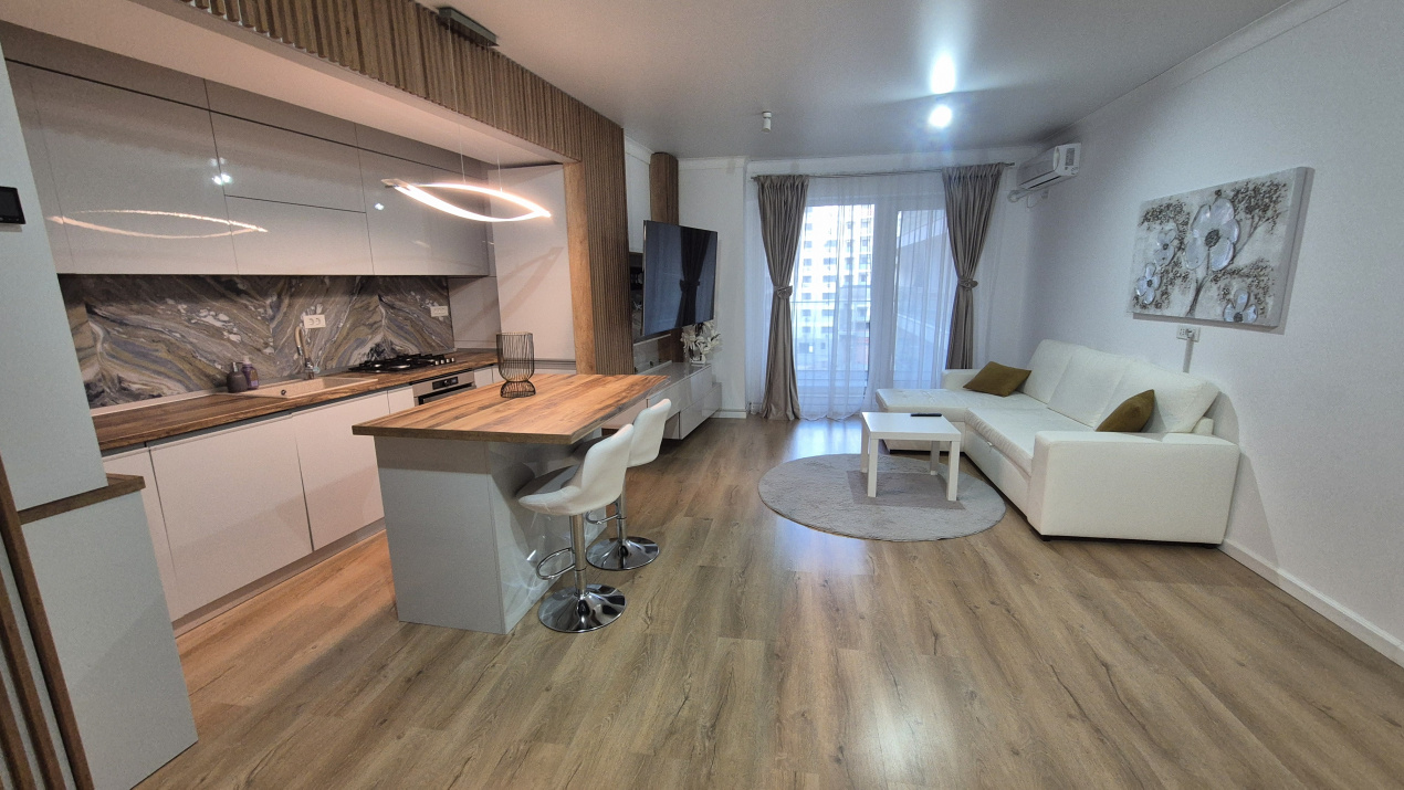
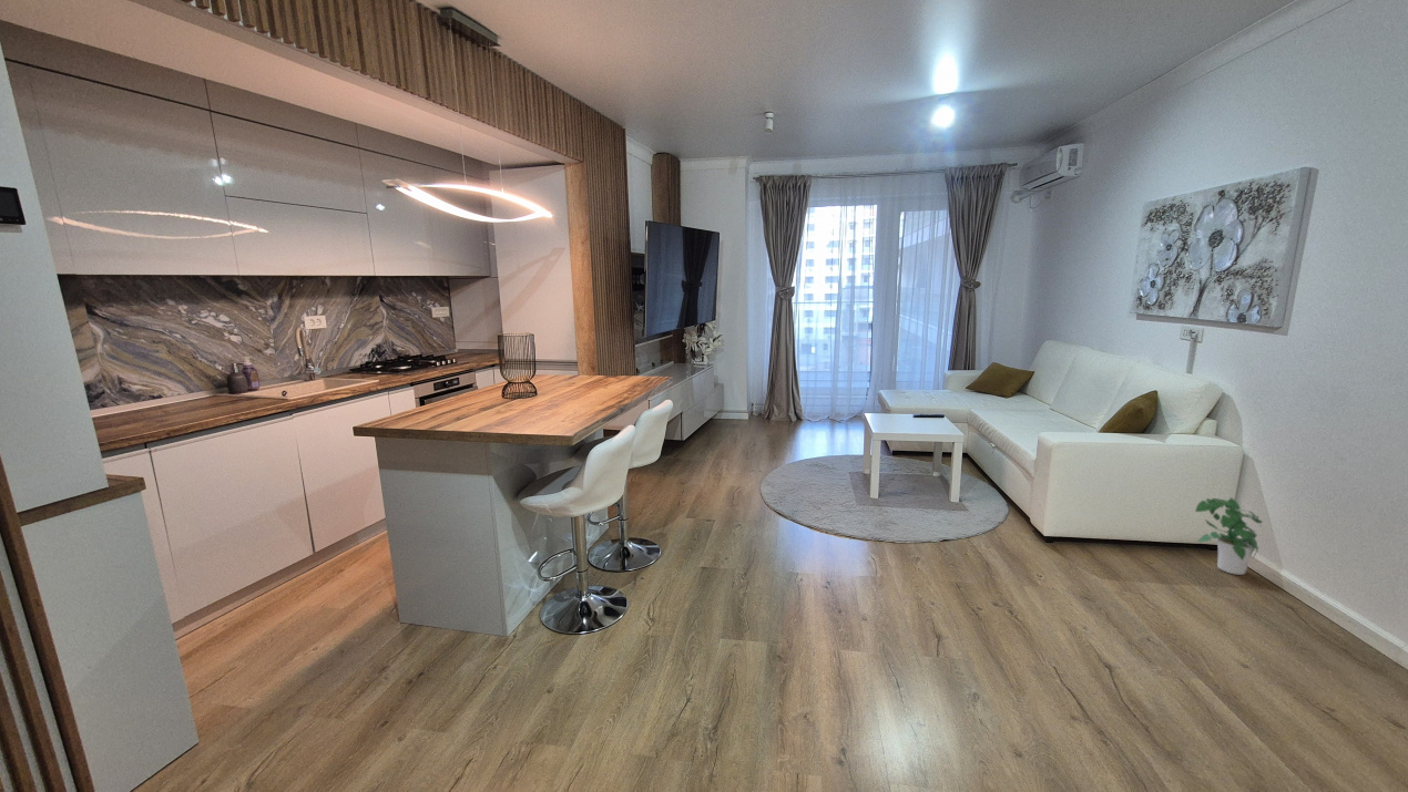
+ potted plant (1227, 535)
